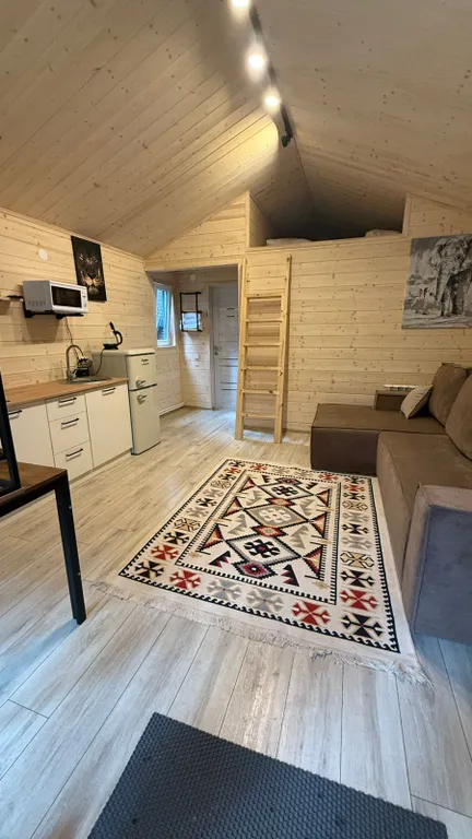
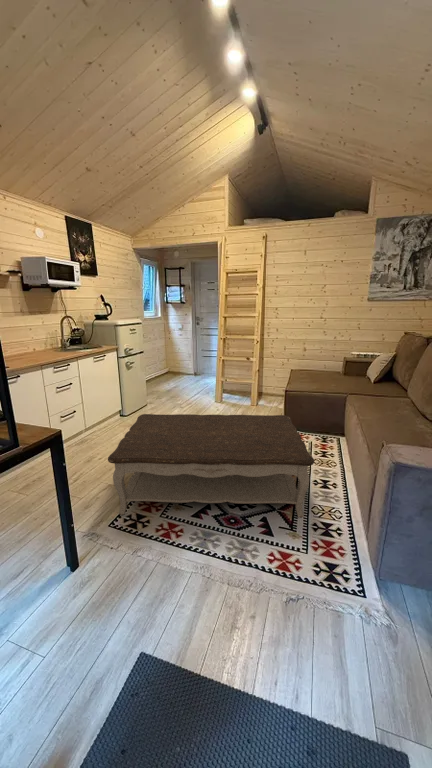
+ coffee table (212, 459)
